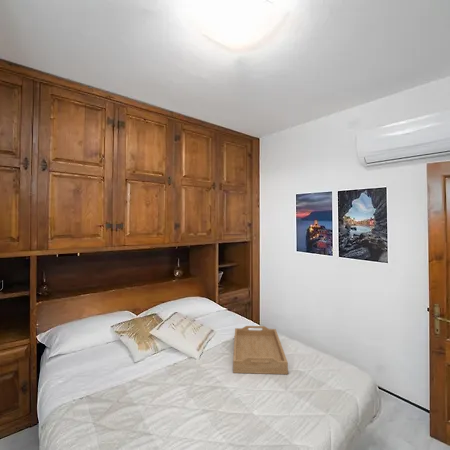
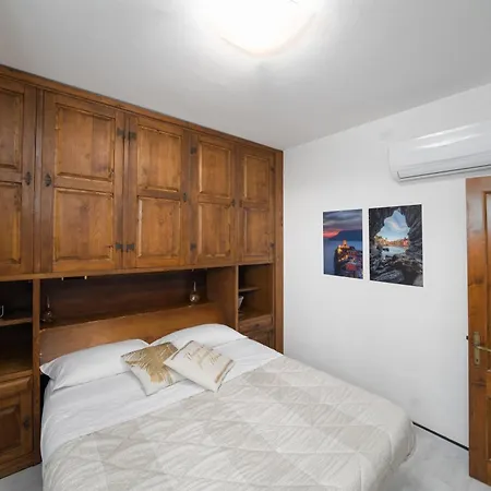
- serving tray (257, 346)
